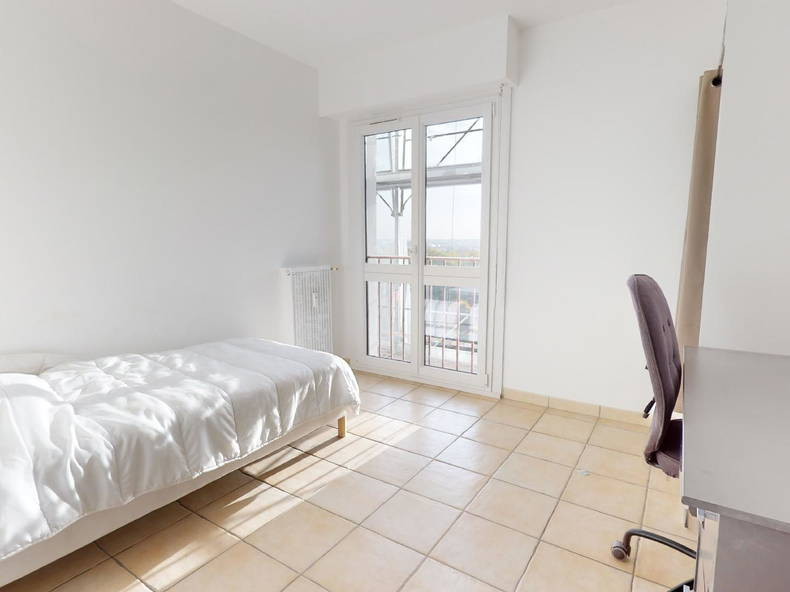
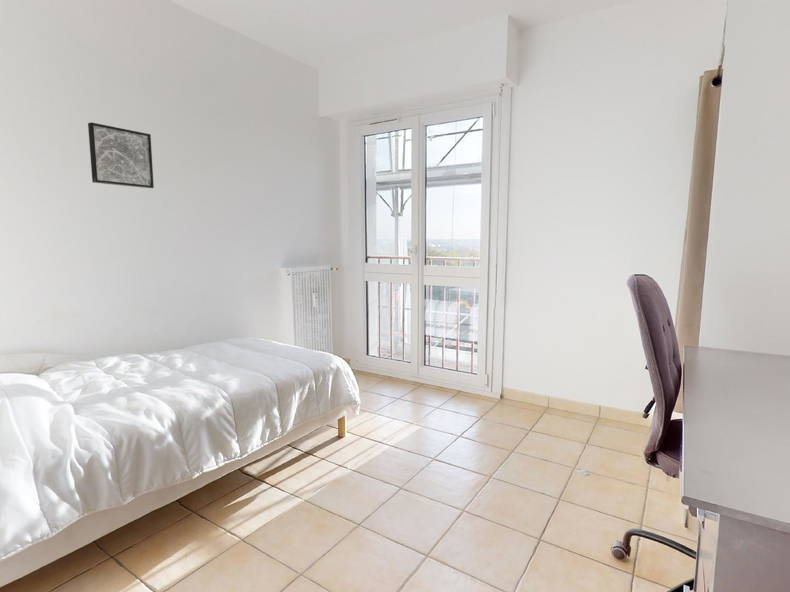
+ wall art (122, 157)
